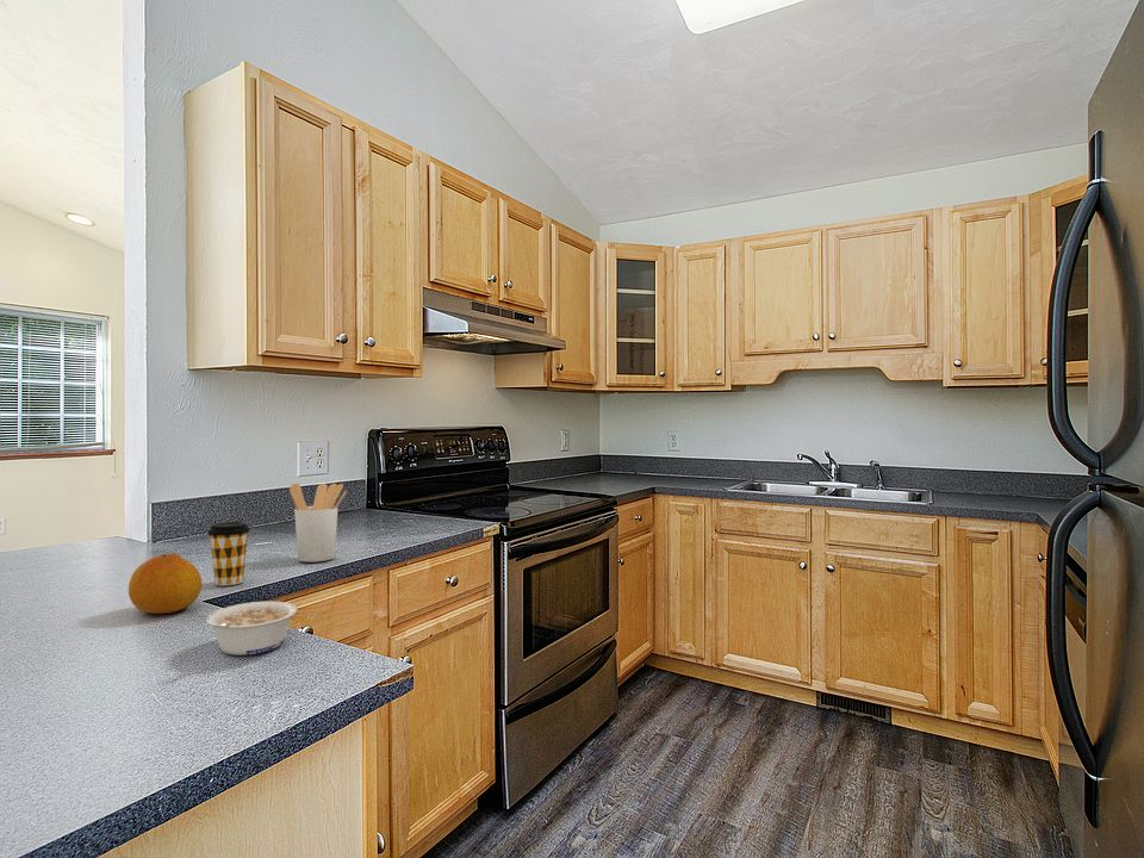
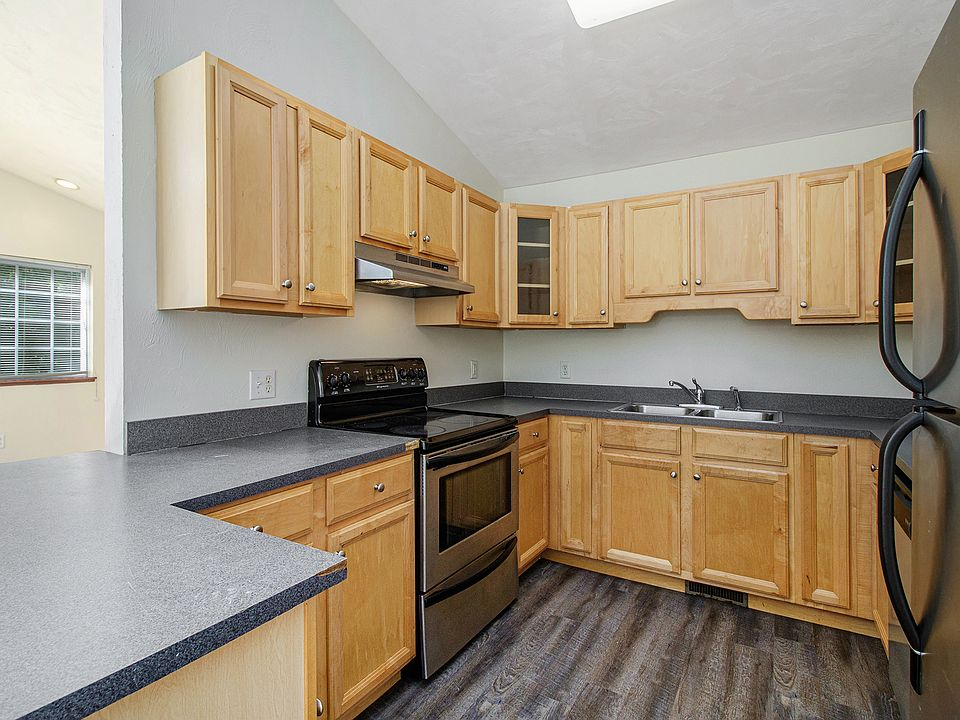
- legume (253, 626)
- coffee cup (229, 553)
- fruit (166, 582)
- utensil holder (321, 518)
